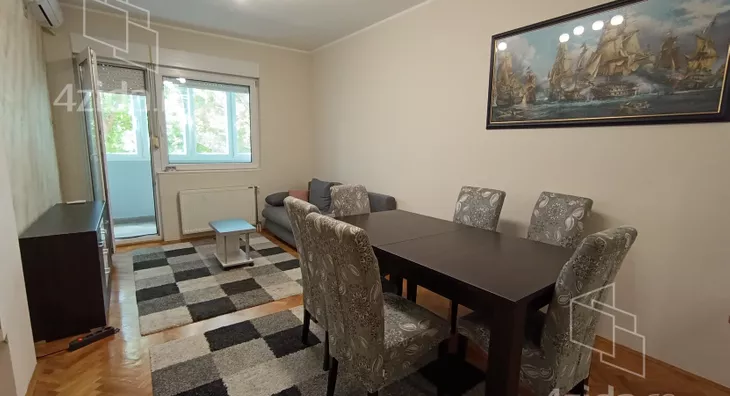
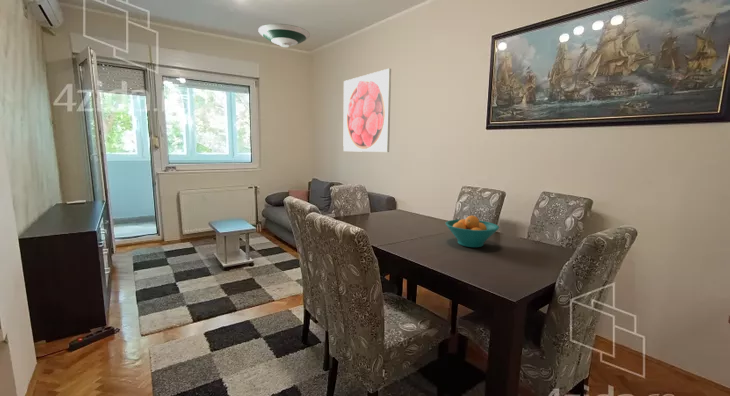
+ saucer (284, 39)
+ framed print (364, 114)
+ fruit bowl (471, 230)
